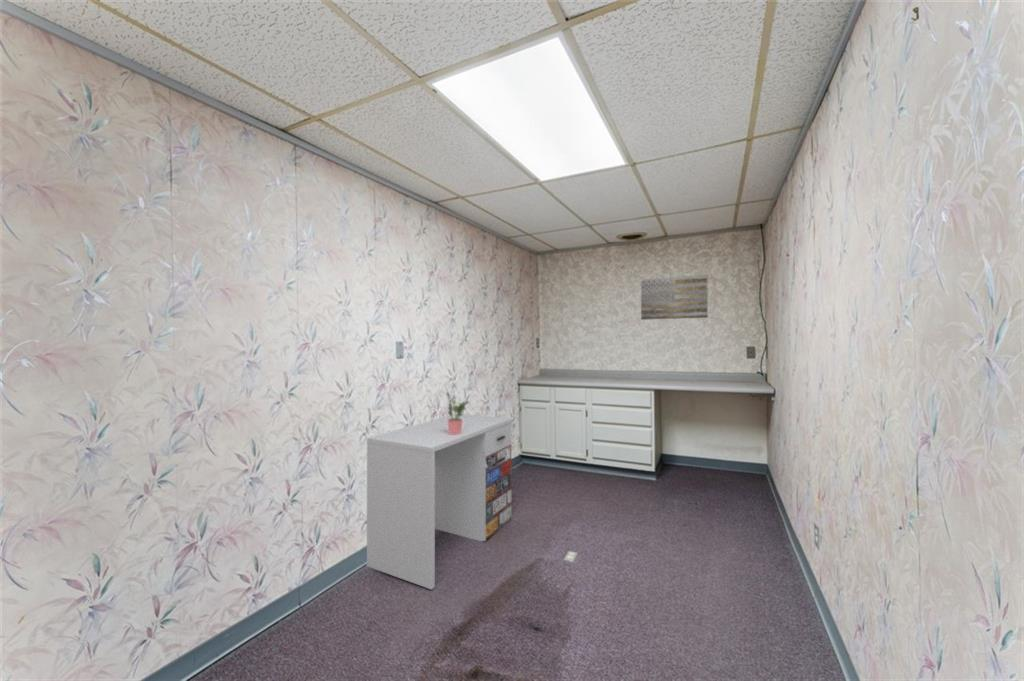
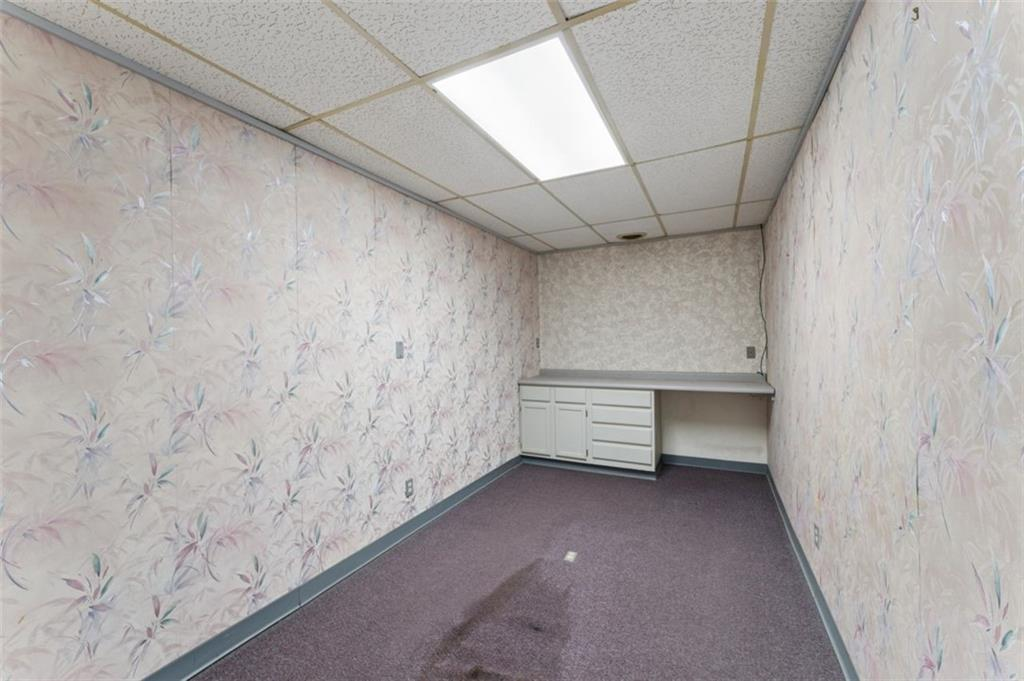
- desk (448, 484)
- wall art (673, 298)
- potted plant (461, 411)
